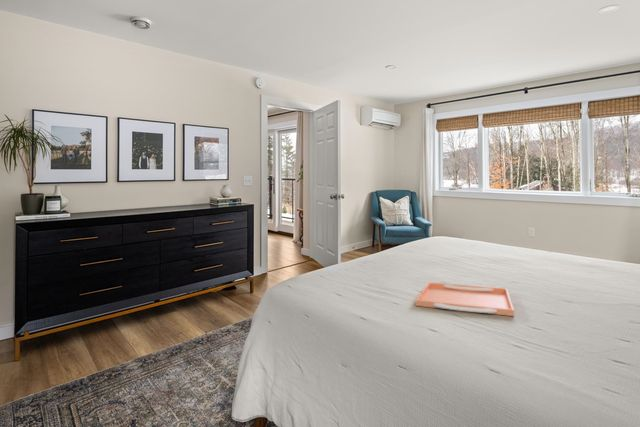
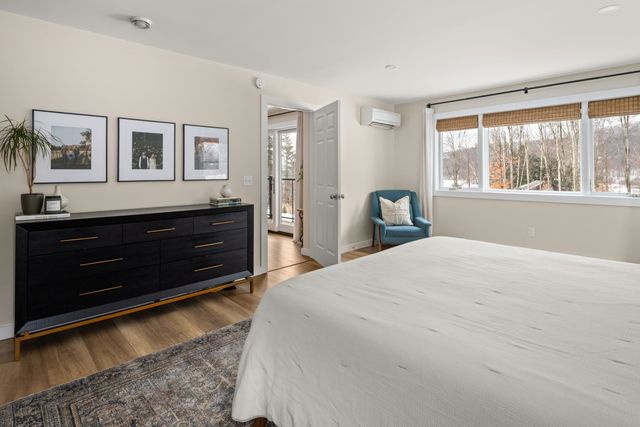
- serving tray (464, 296)
